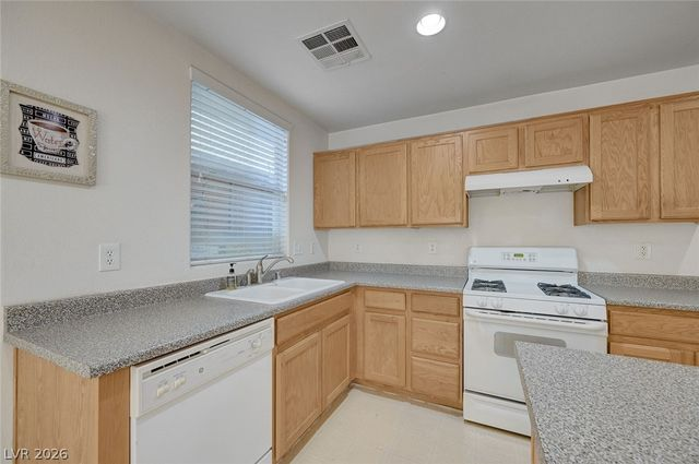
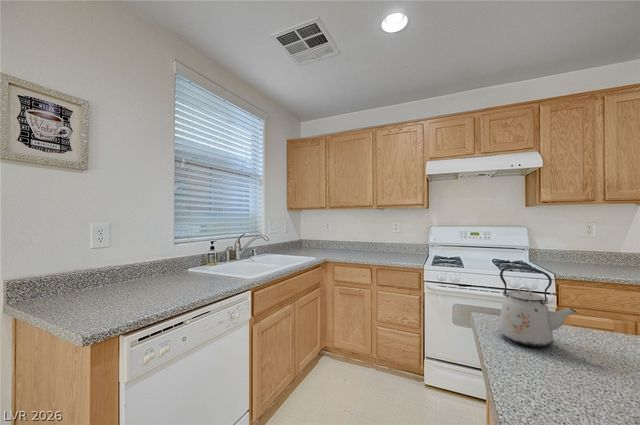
+ kettle (535, 306)
